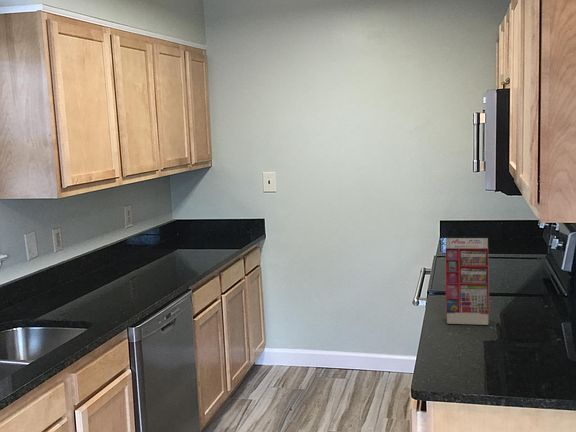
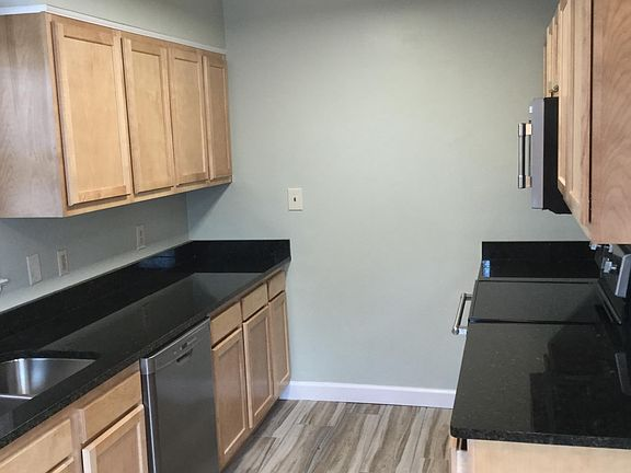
- gift box (467, 280)
